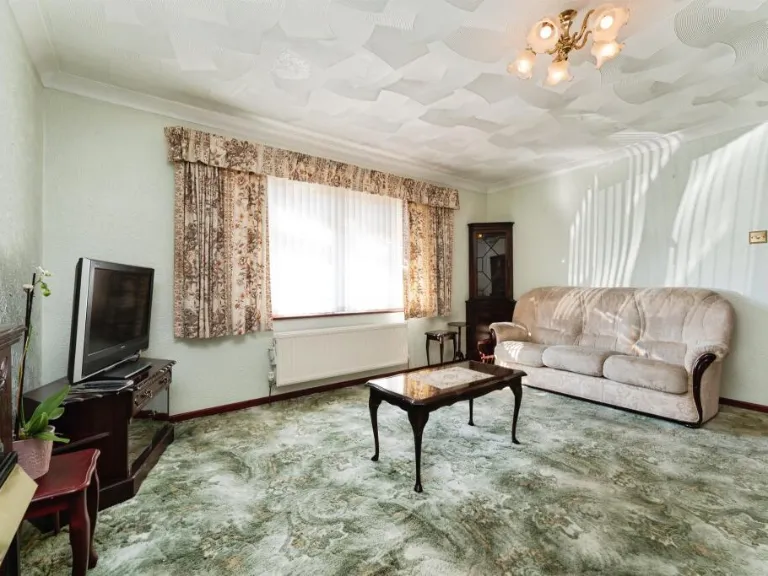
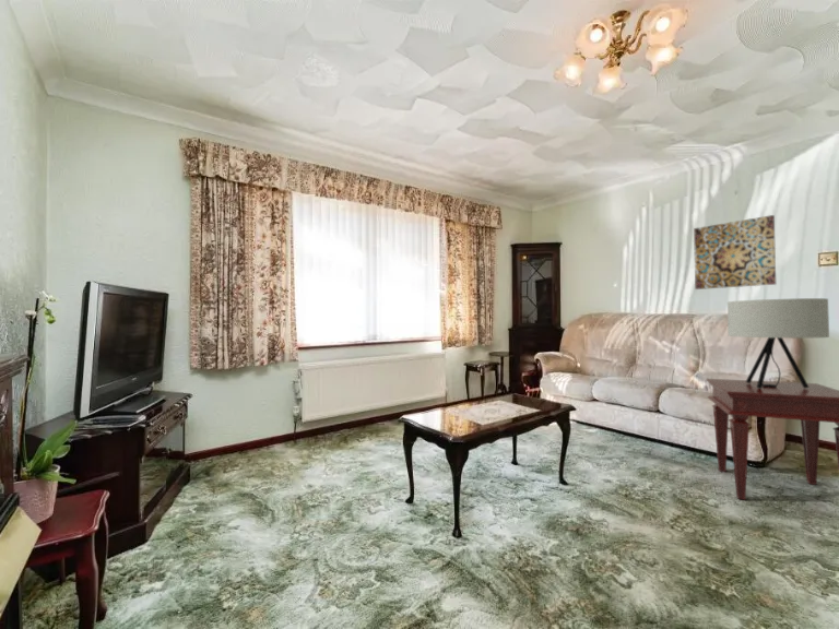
+ wall art (732, 254)
+ table lamp (773, 343)
+ side table (776, 417)
